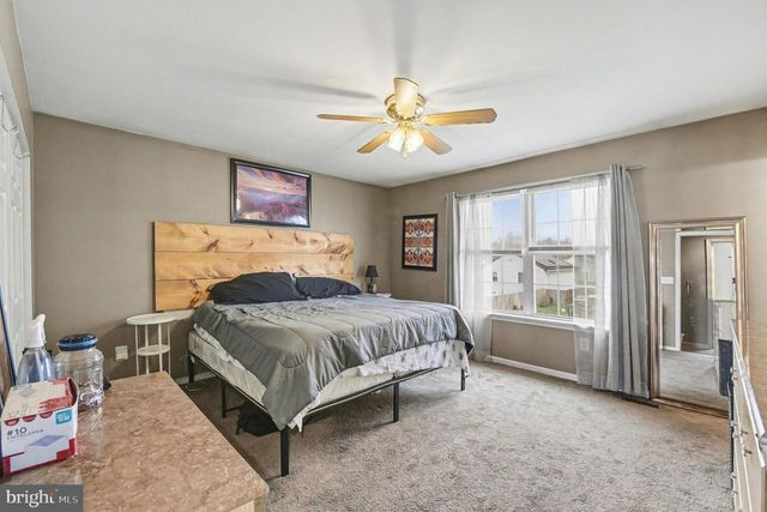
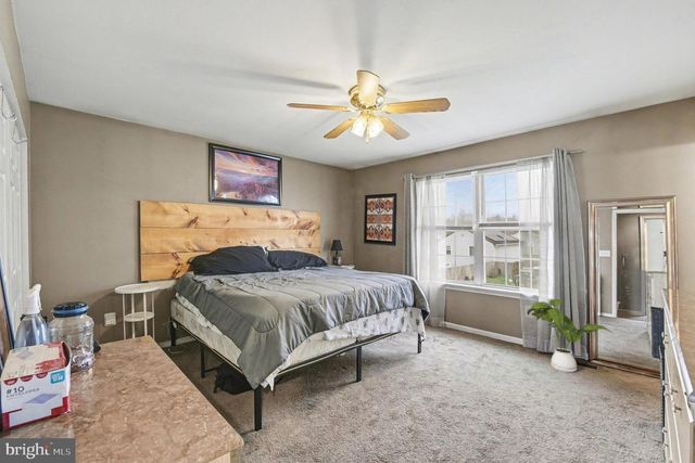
+ house plant (563, 334)
